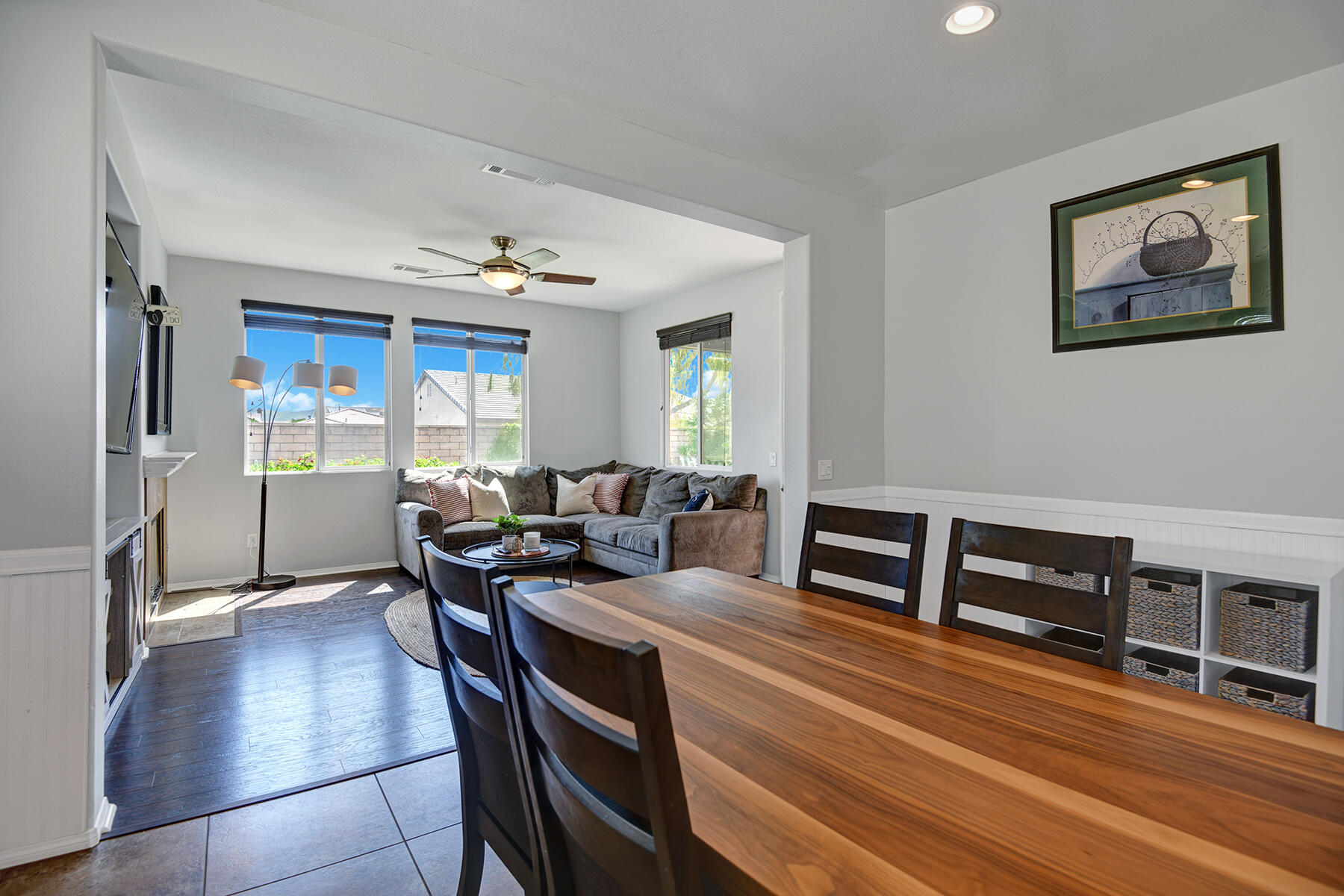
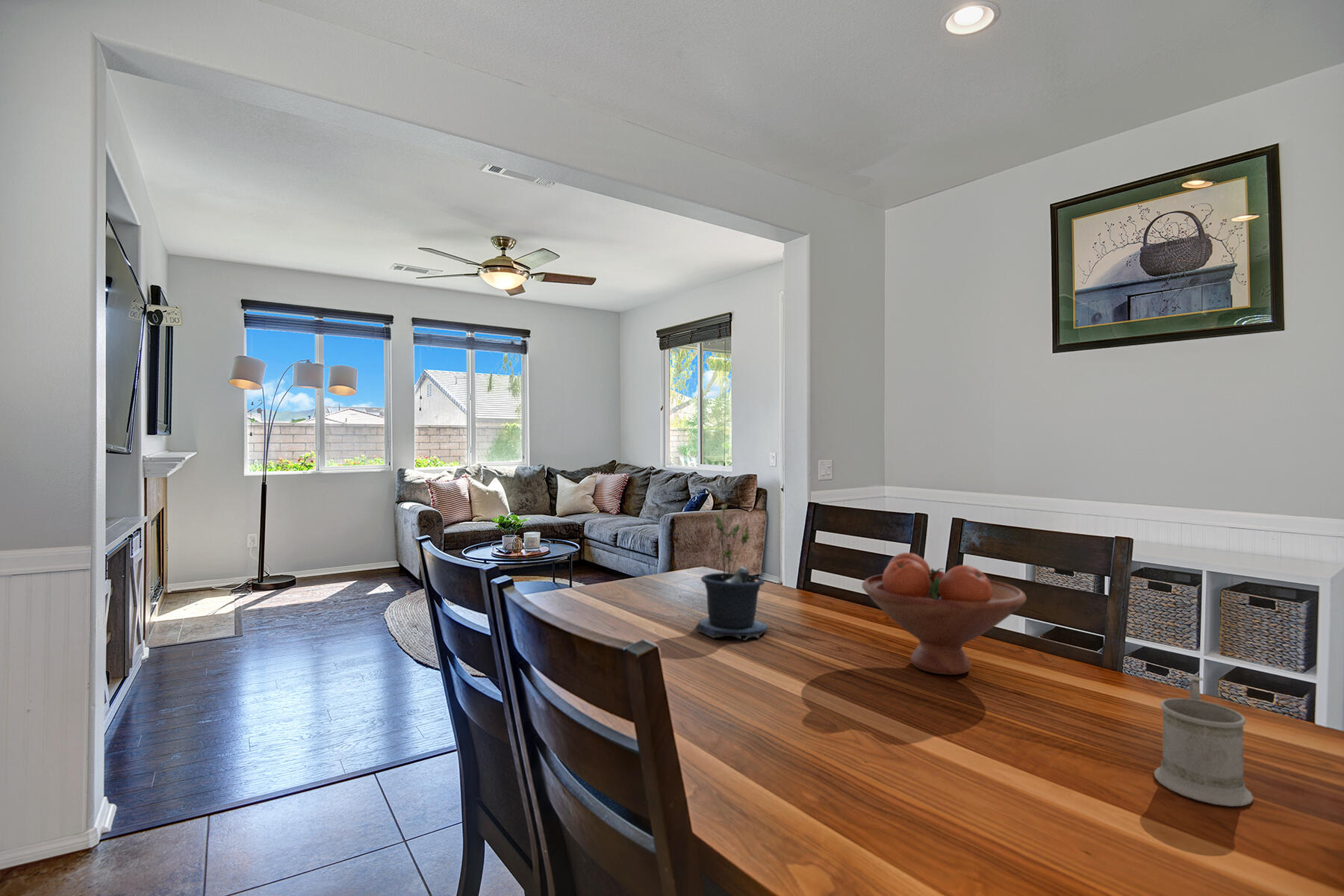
+ mug (1199, 732)
+ fruit bowl (940, 611)
+ potted plant (733, 567)
